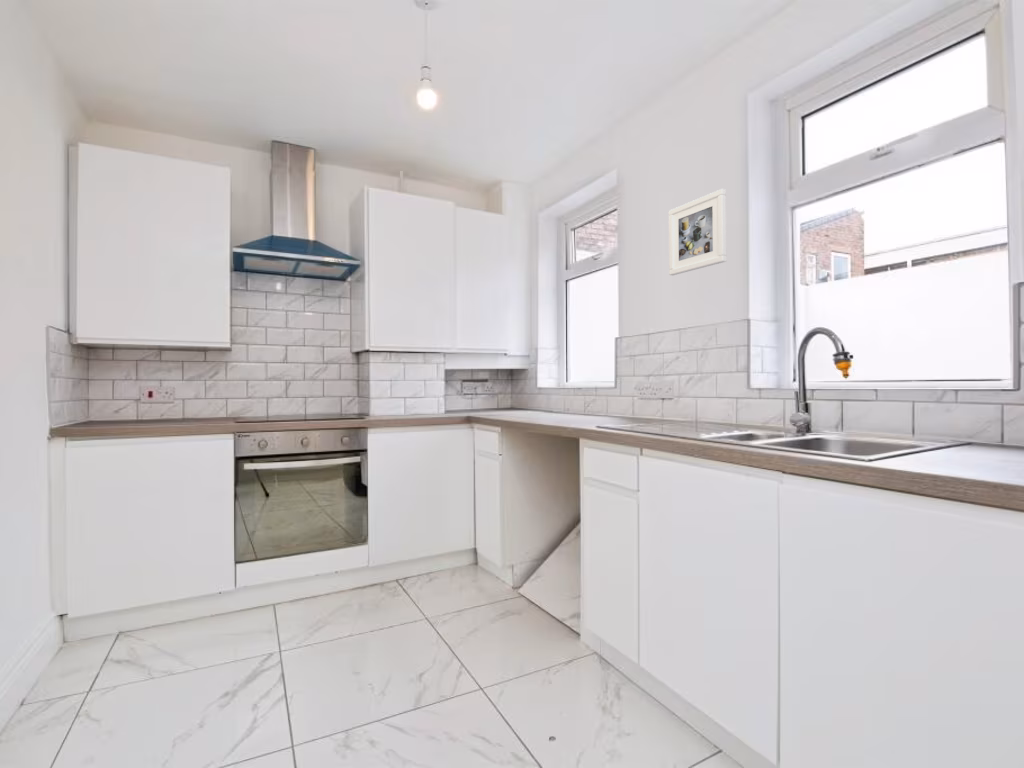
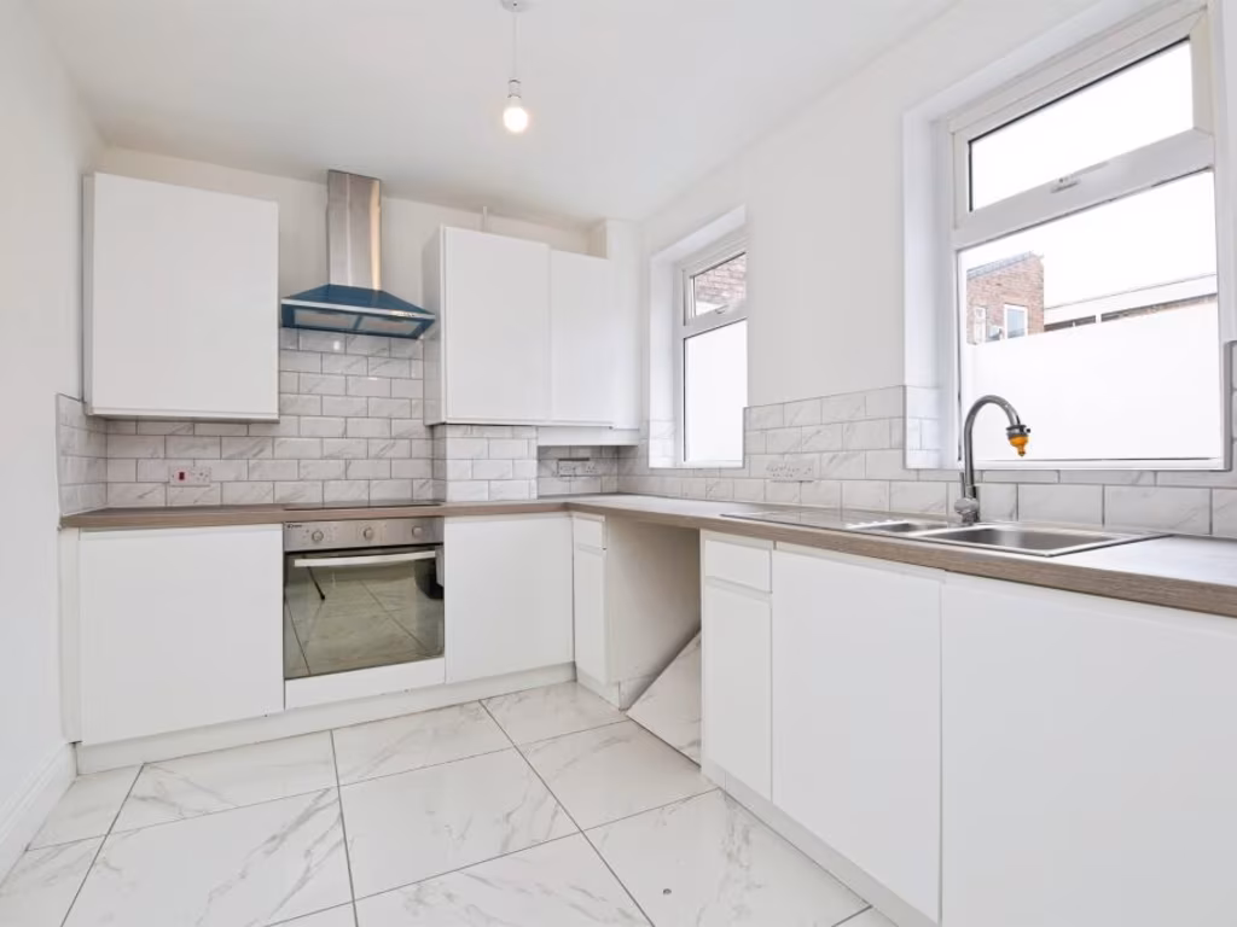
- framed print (695, 234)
